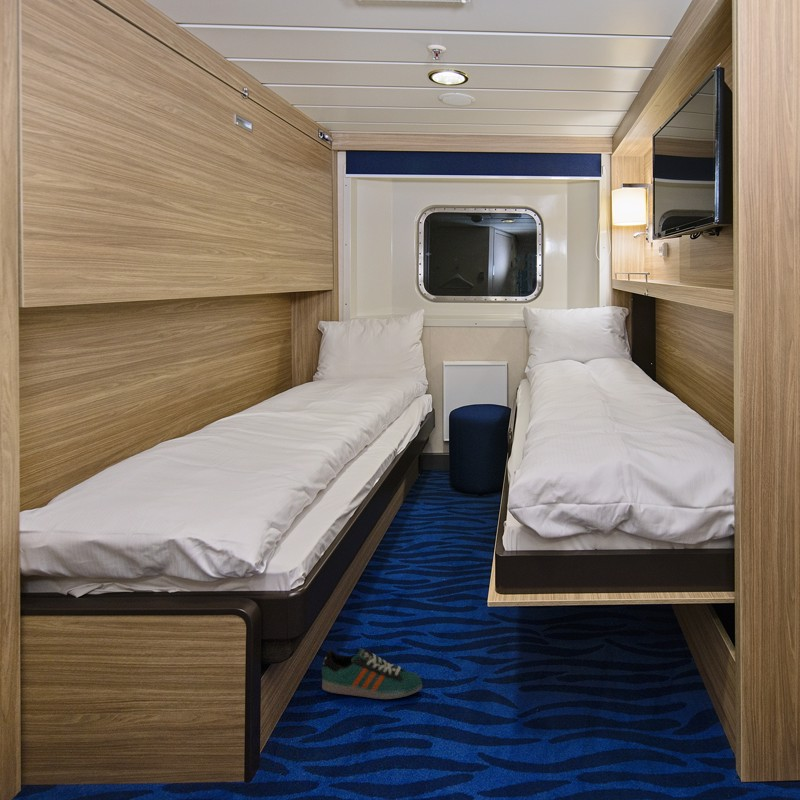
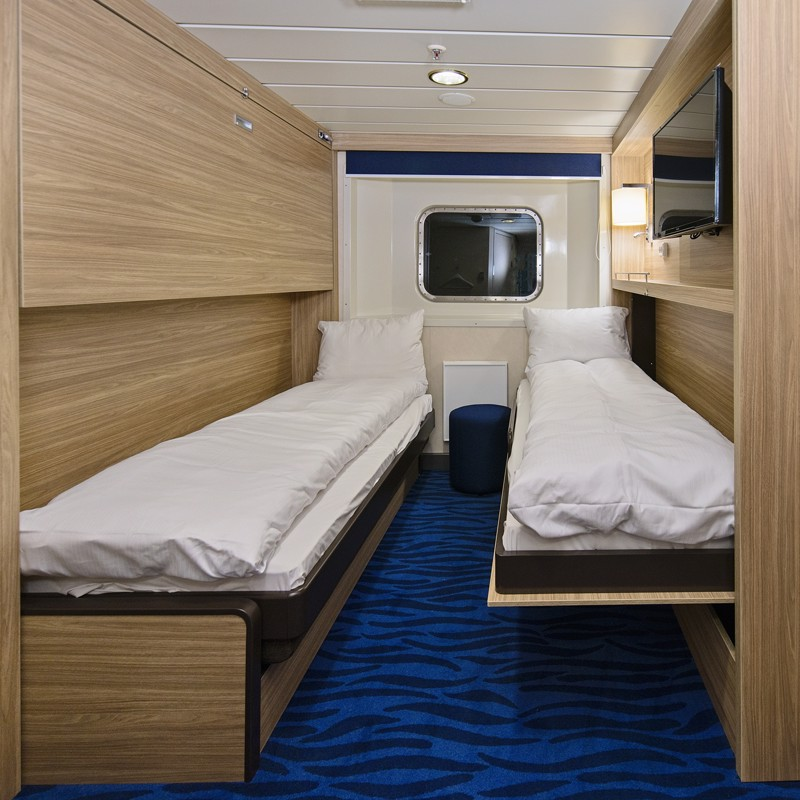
- sneaker (371, 671)
